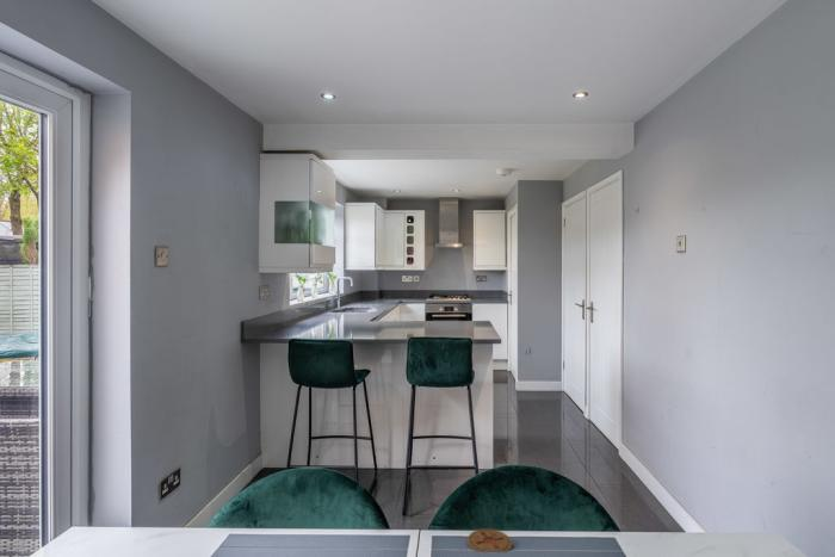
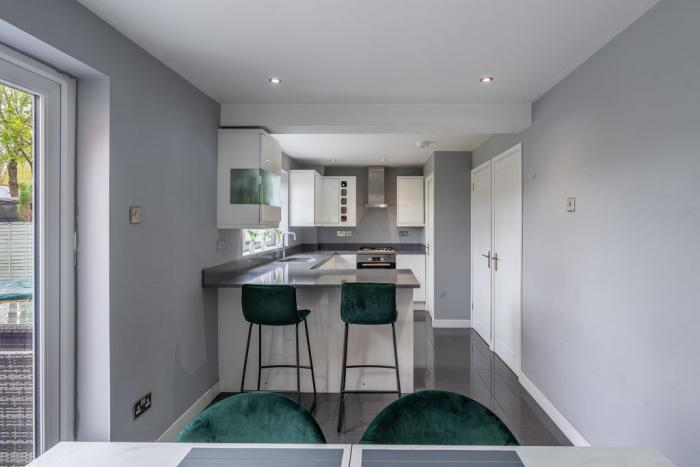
- coaster (489, 541)
